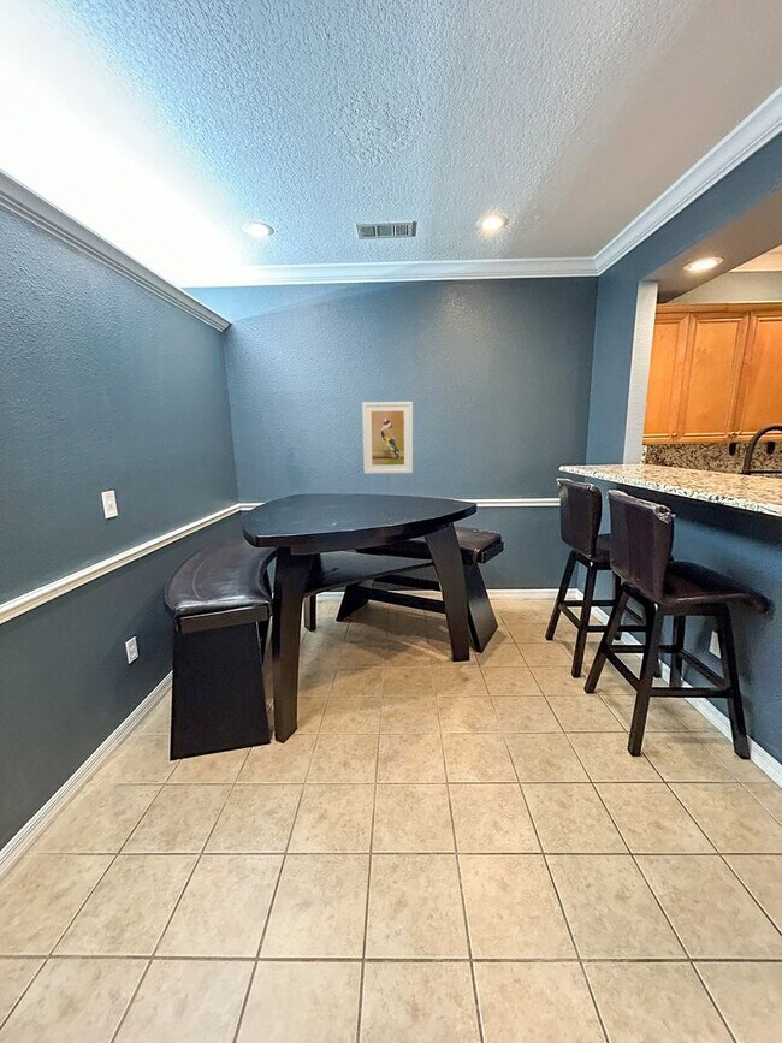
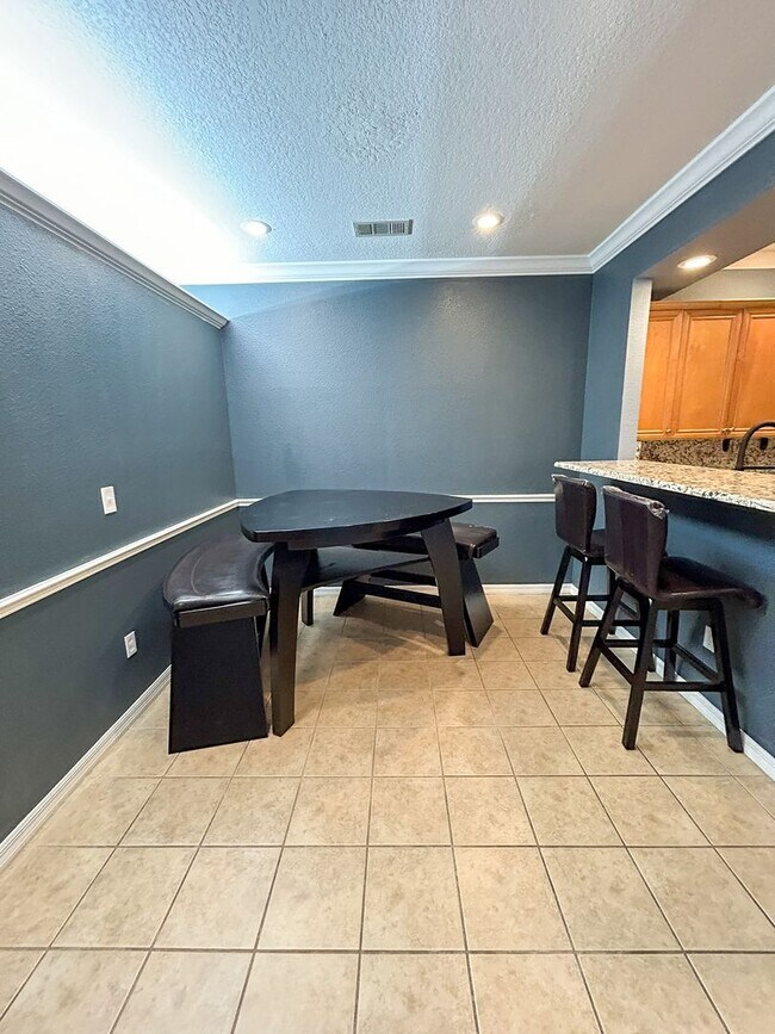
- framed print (387, 438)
